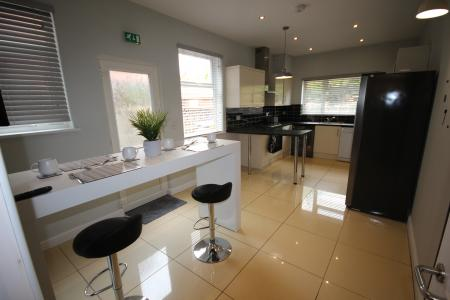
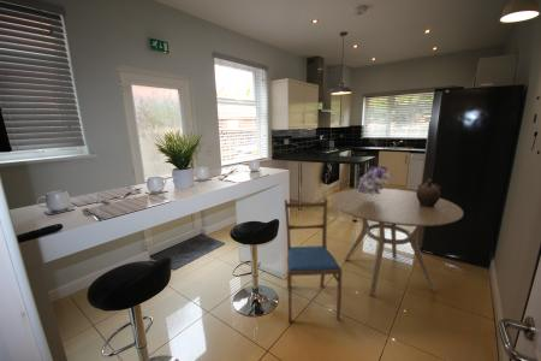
+ dining table (386, 238)
+ bouquet (379, 183)
+ ceramic jug (428, 191)
+ dining chair (309, 256)
